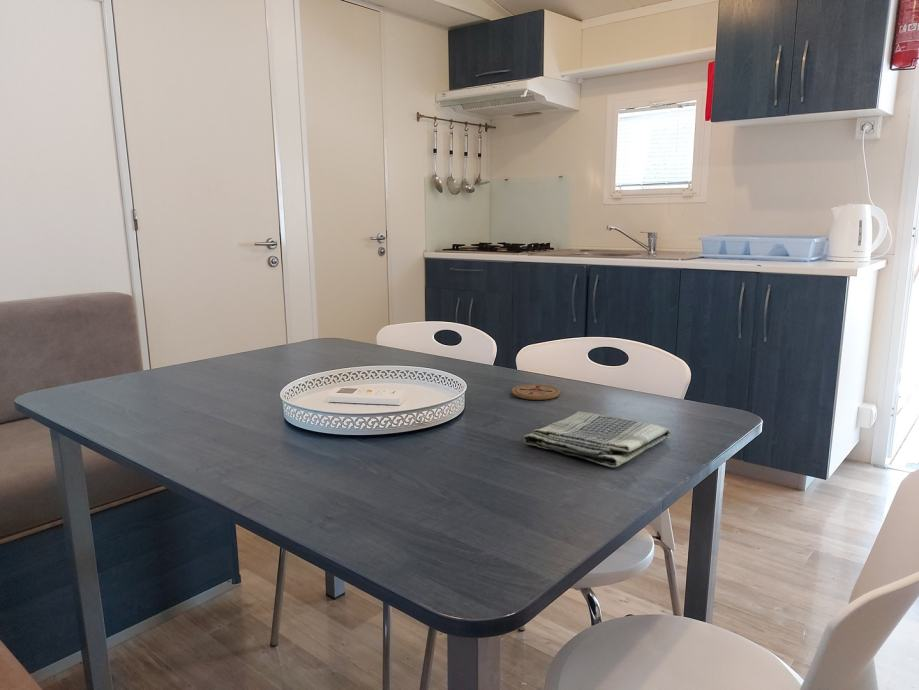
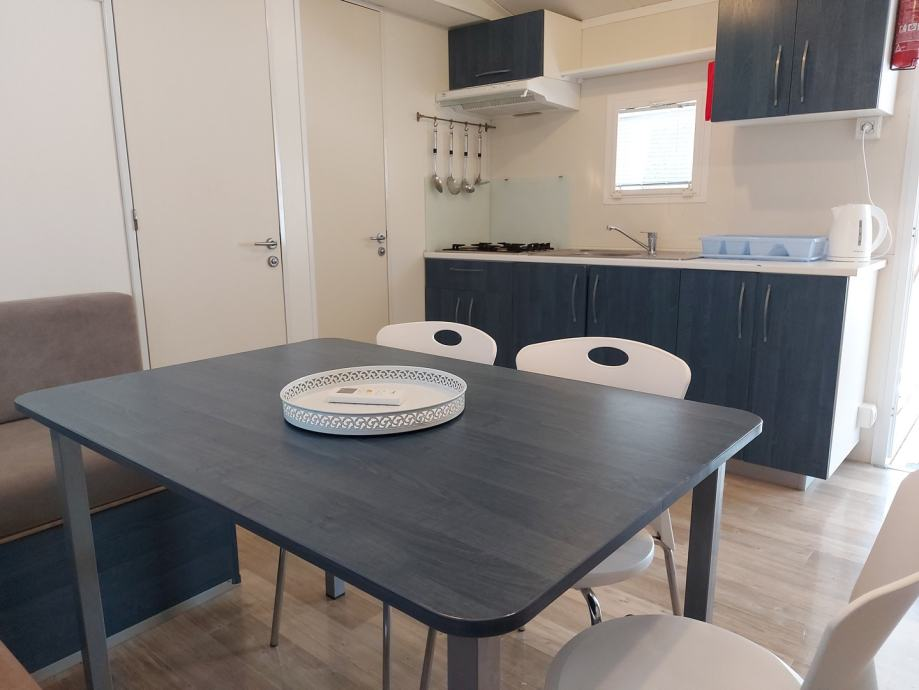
- coaster (535, 391)
- dish towel (596, 433)
